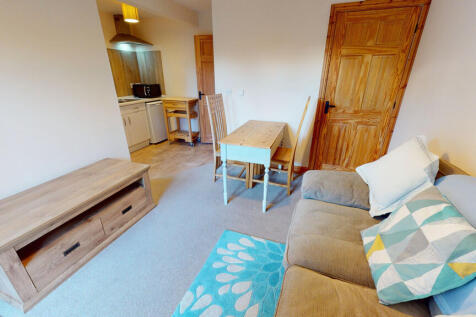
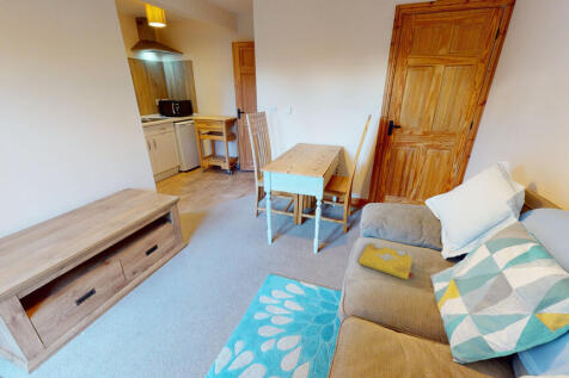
+ spell book (387, 260)
